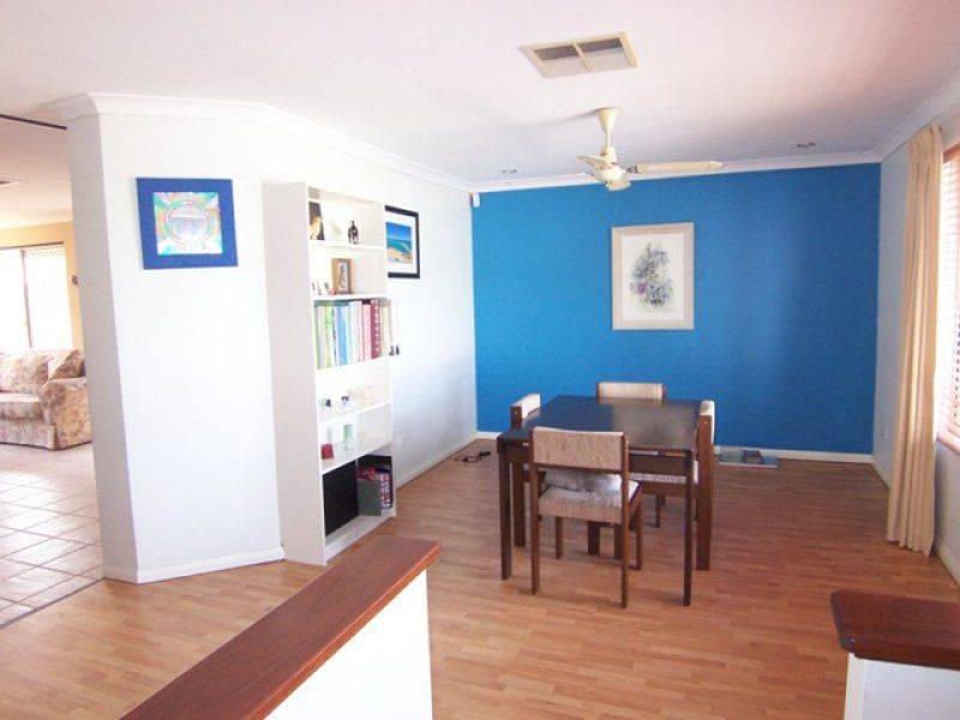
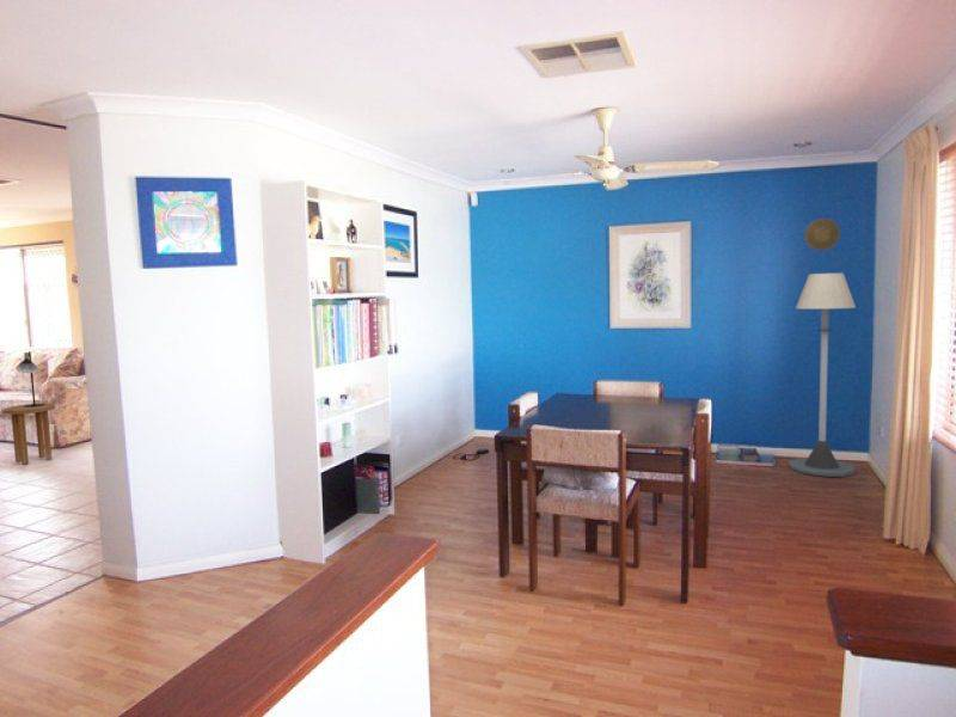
+ table lamp (31, 379)
+ decorative plate (822, 234)
+ side table (25, 433)
+ floor lamp (823, 372)
